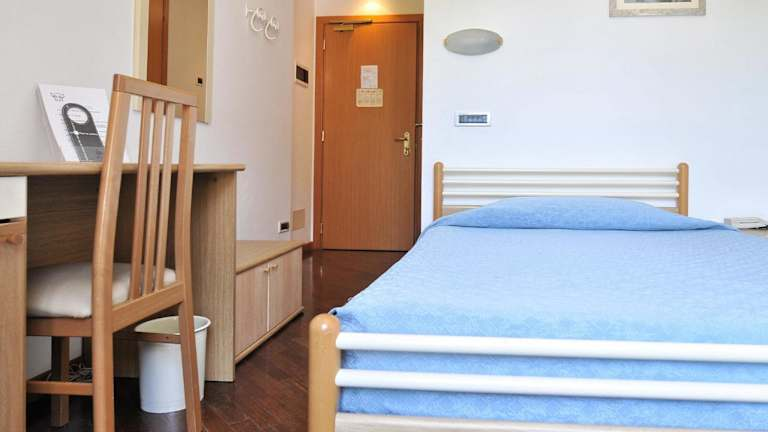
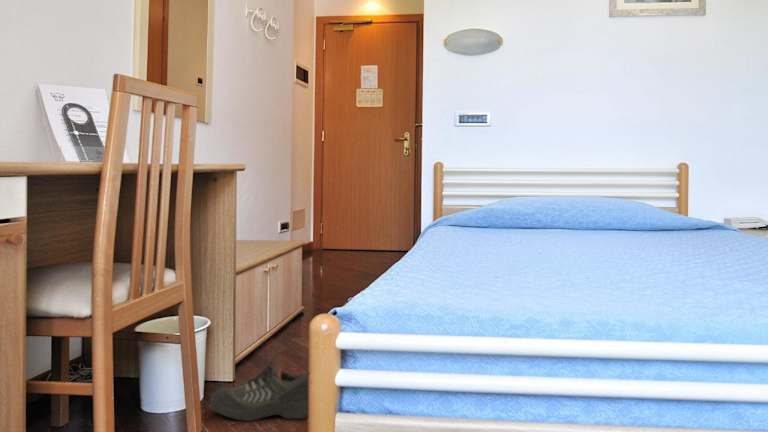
+ shoe (263, 382)
